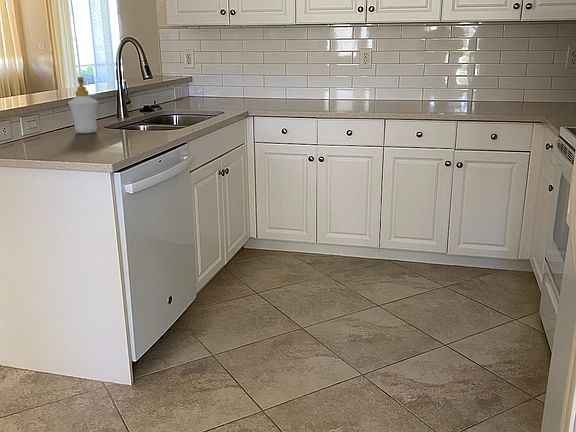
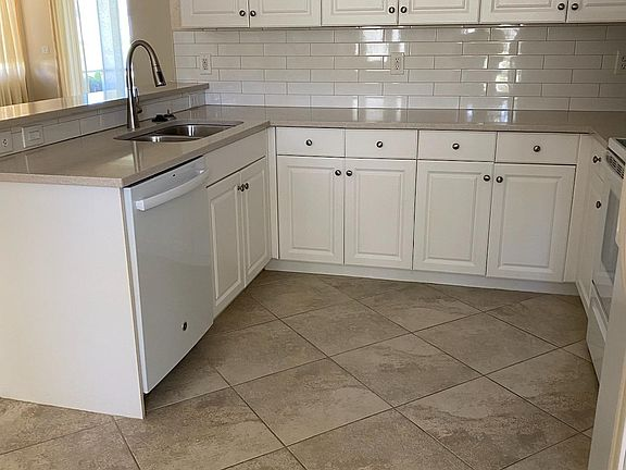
- soap bottle (83, 105)
